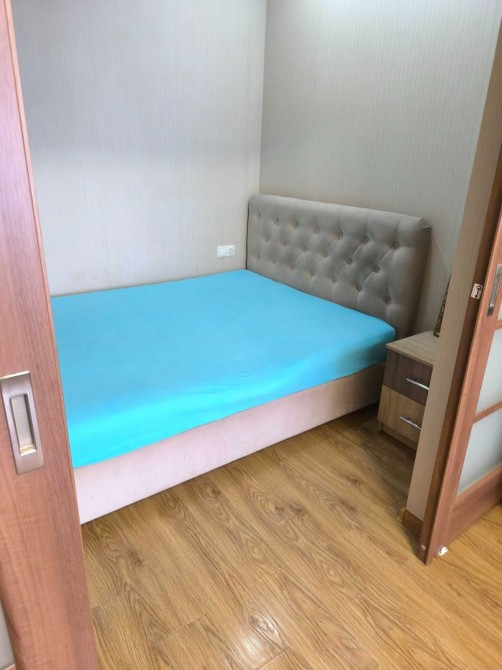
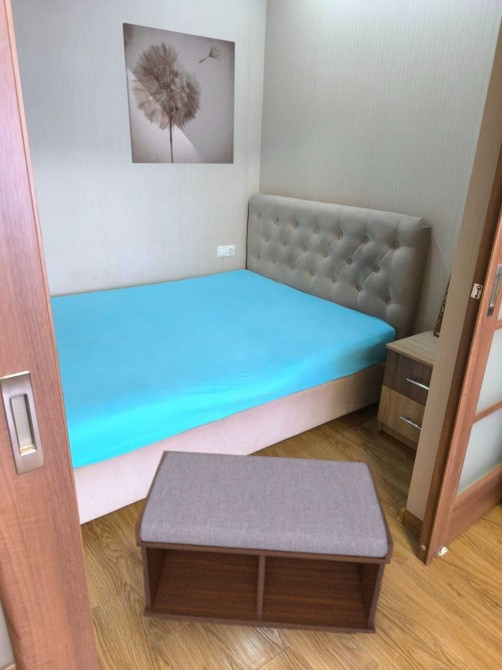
+ bench (262, 539)
+ wall art (184, 101)
